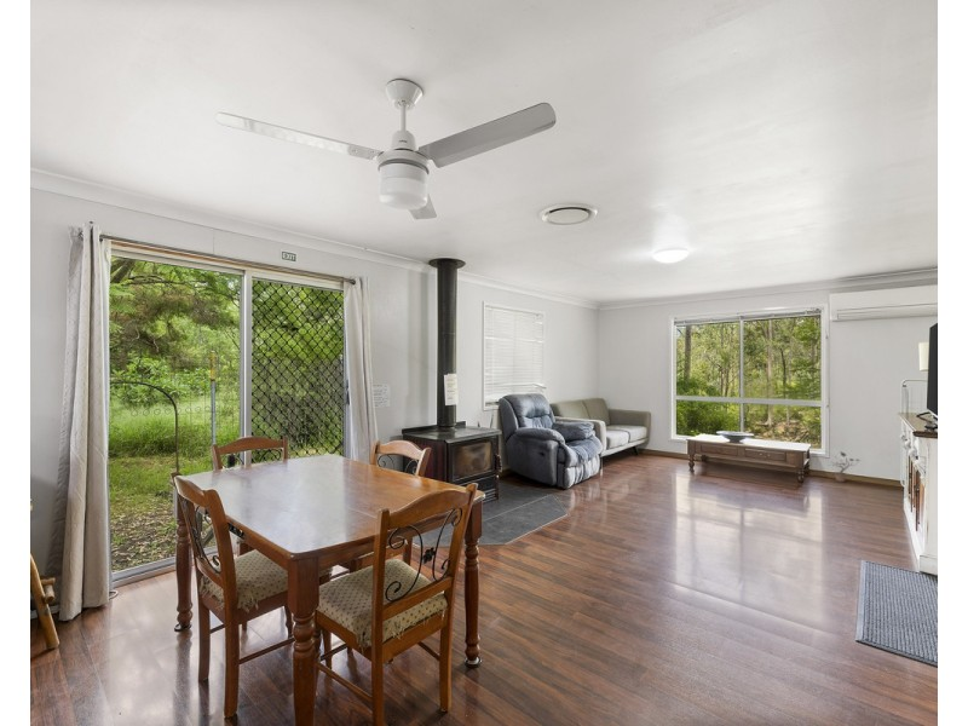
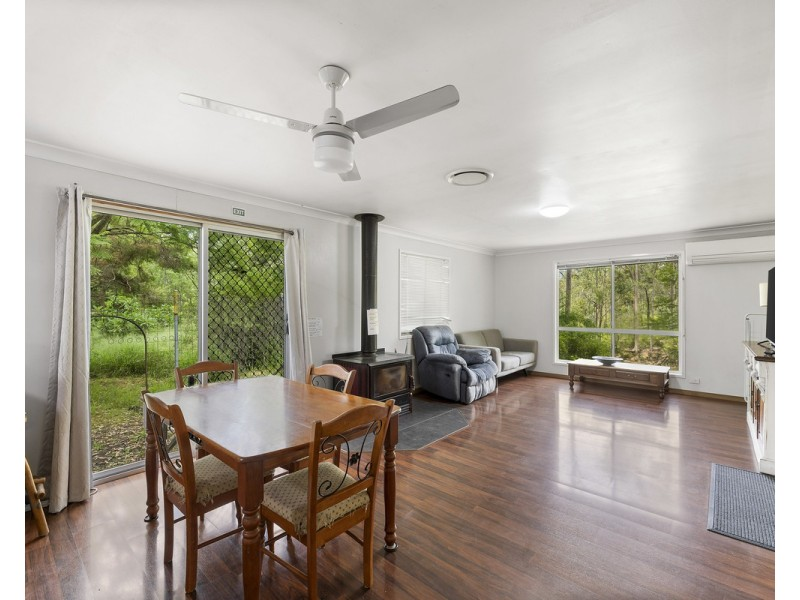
- potted plant (842, 467)
